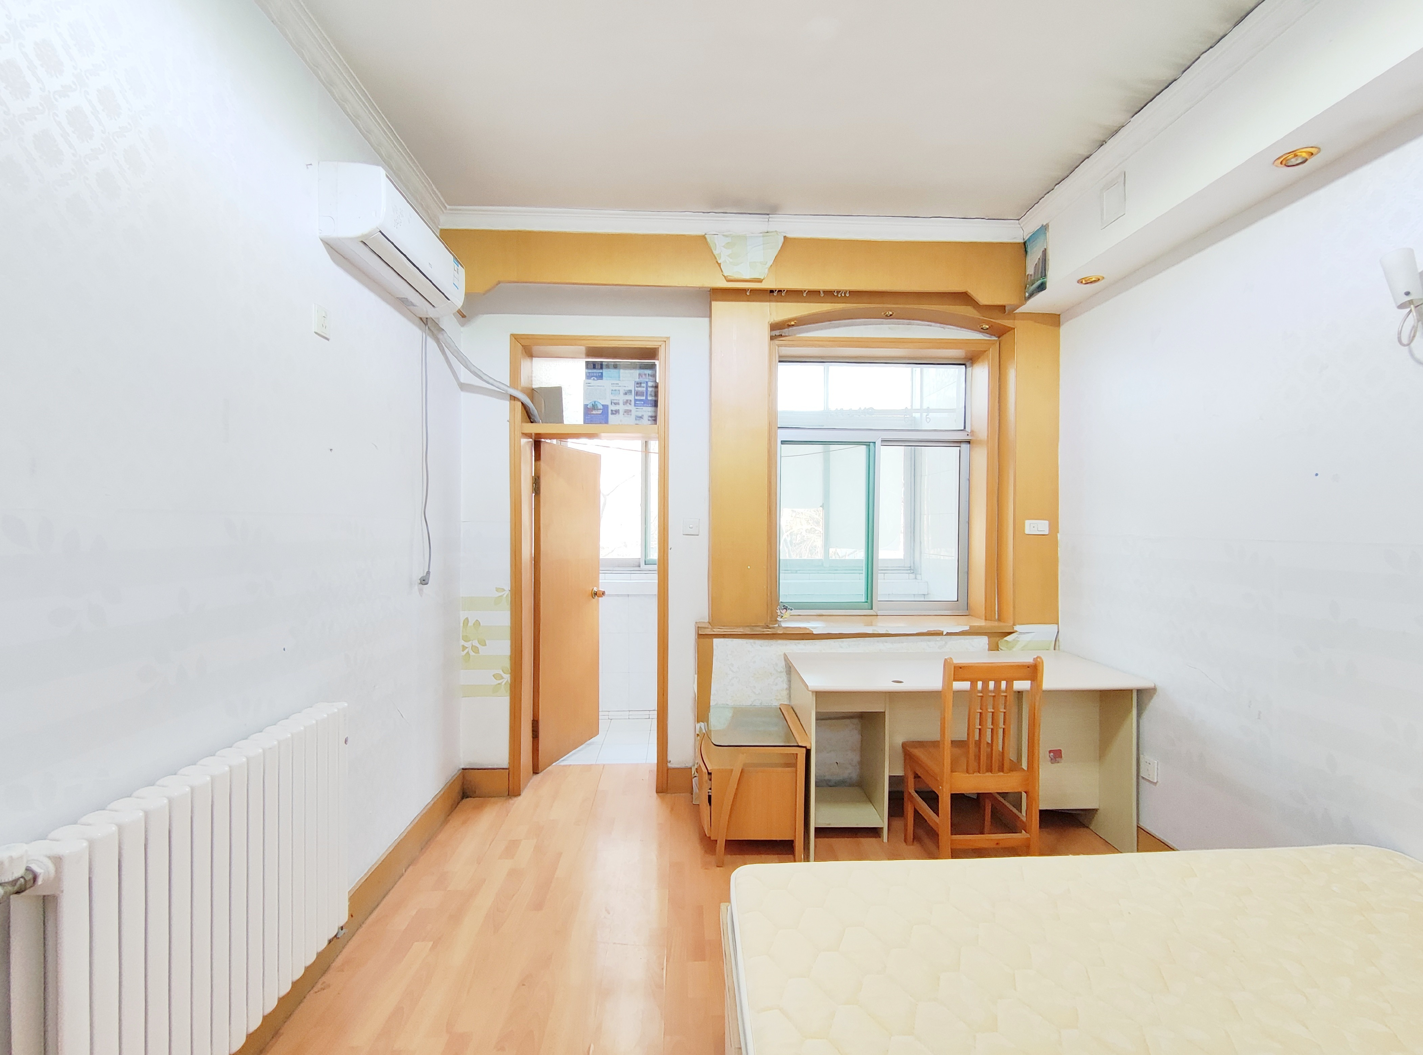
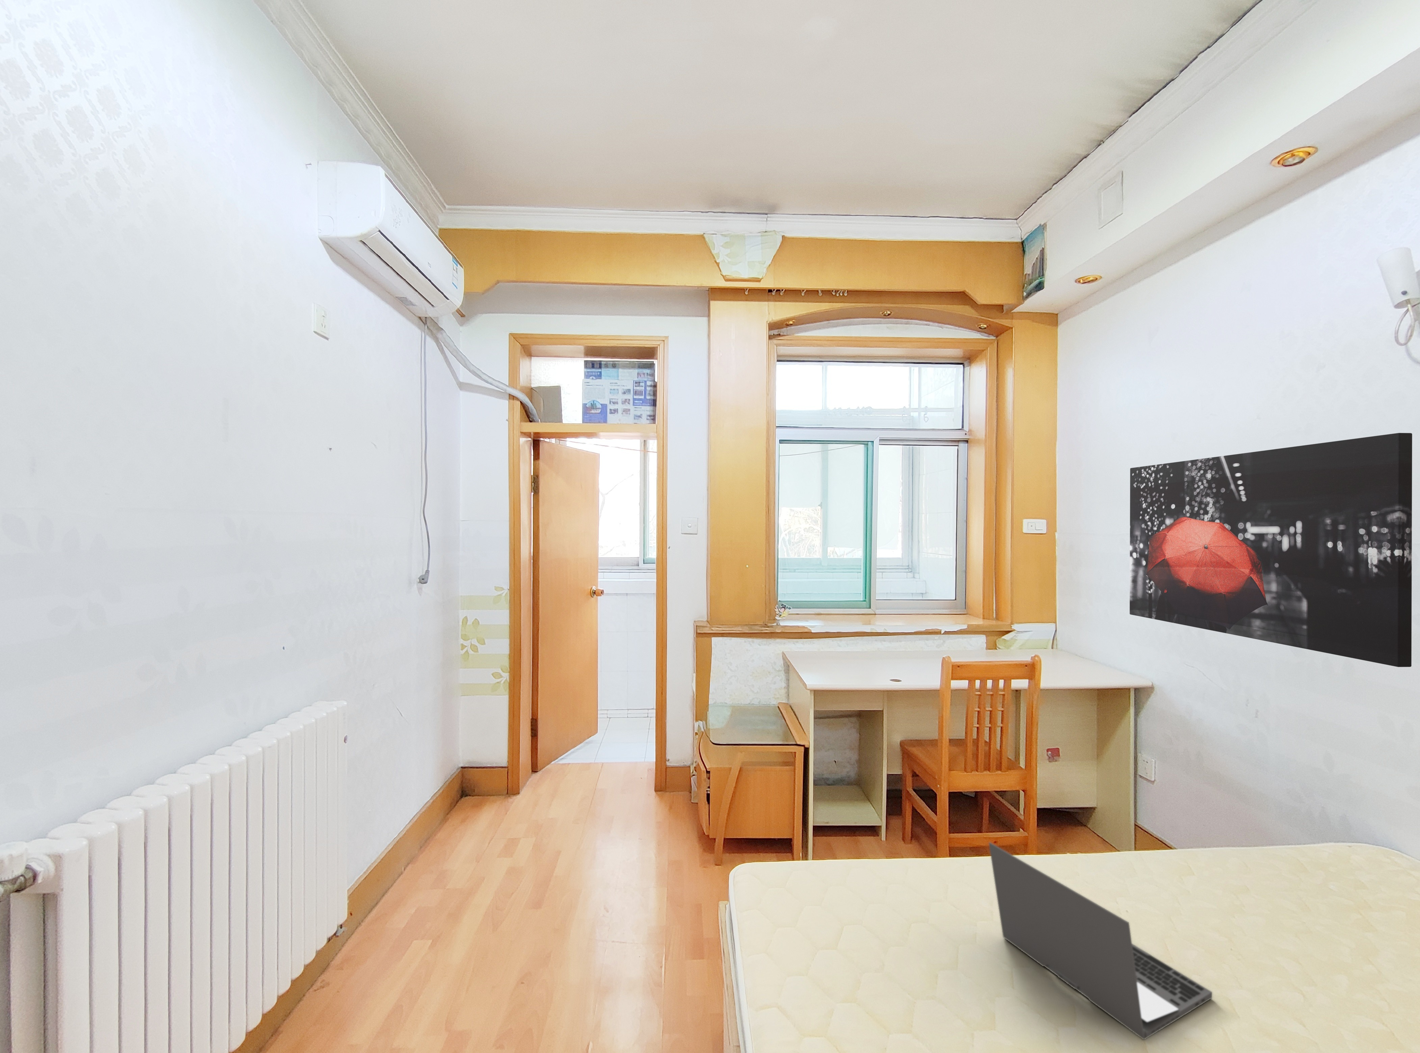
+ laptop (1094, 916)
+ wall art (1238, 544)
